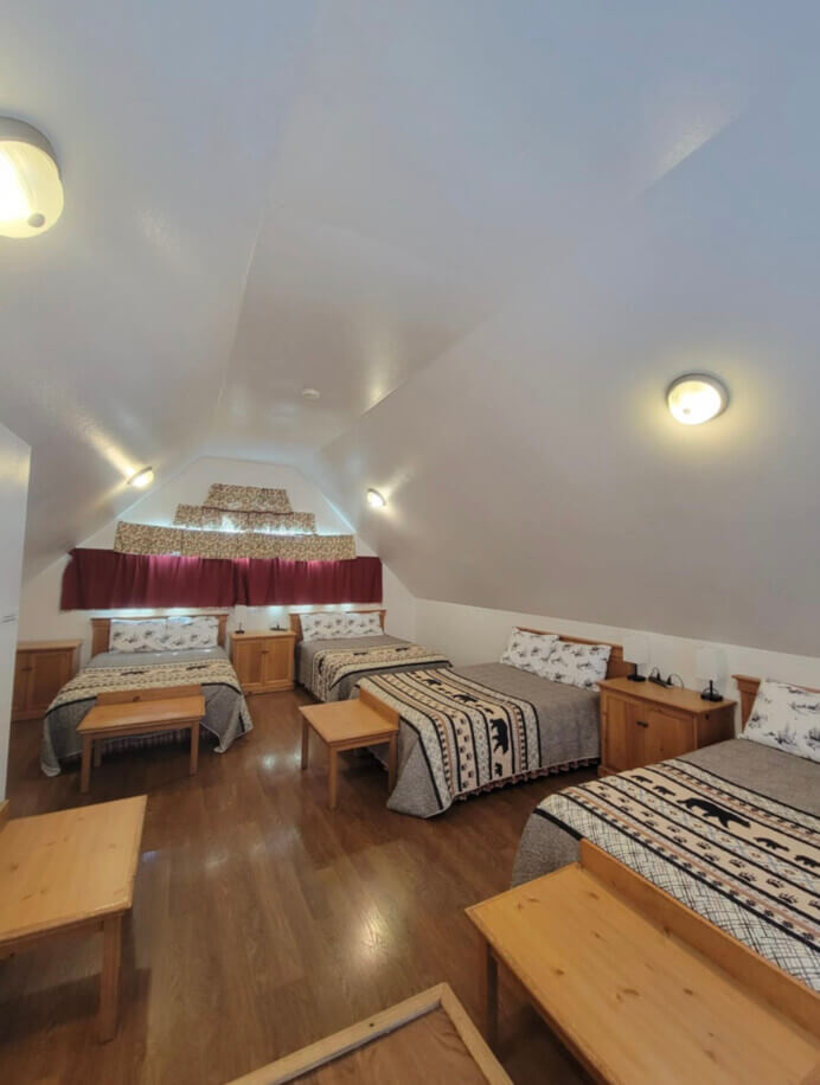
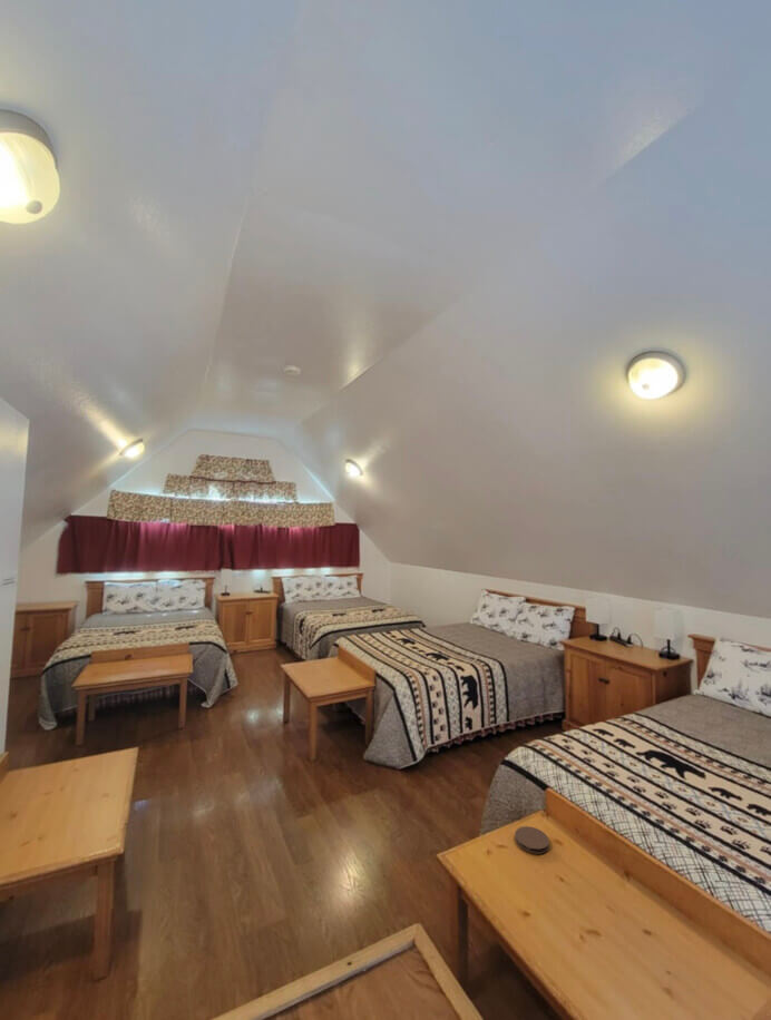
+ coaster (531, 840)
